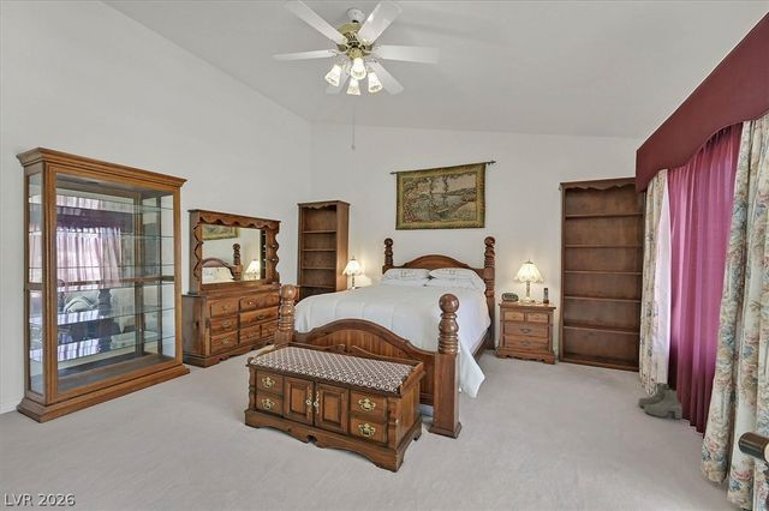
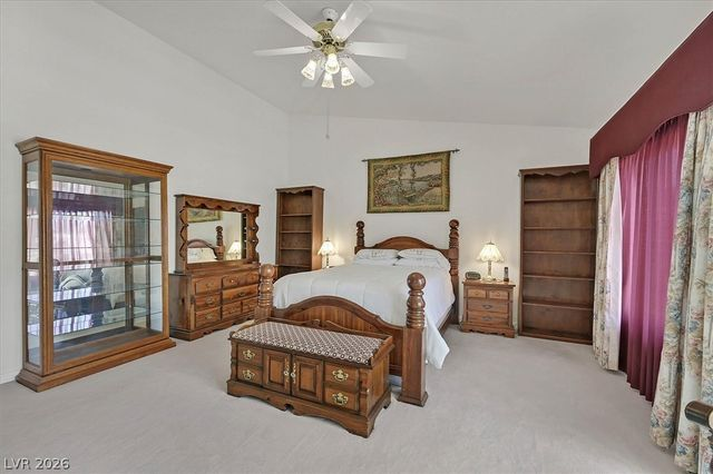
- boots (658, 398)
